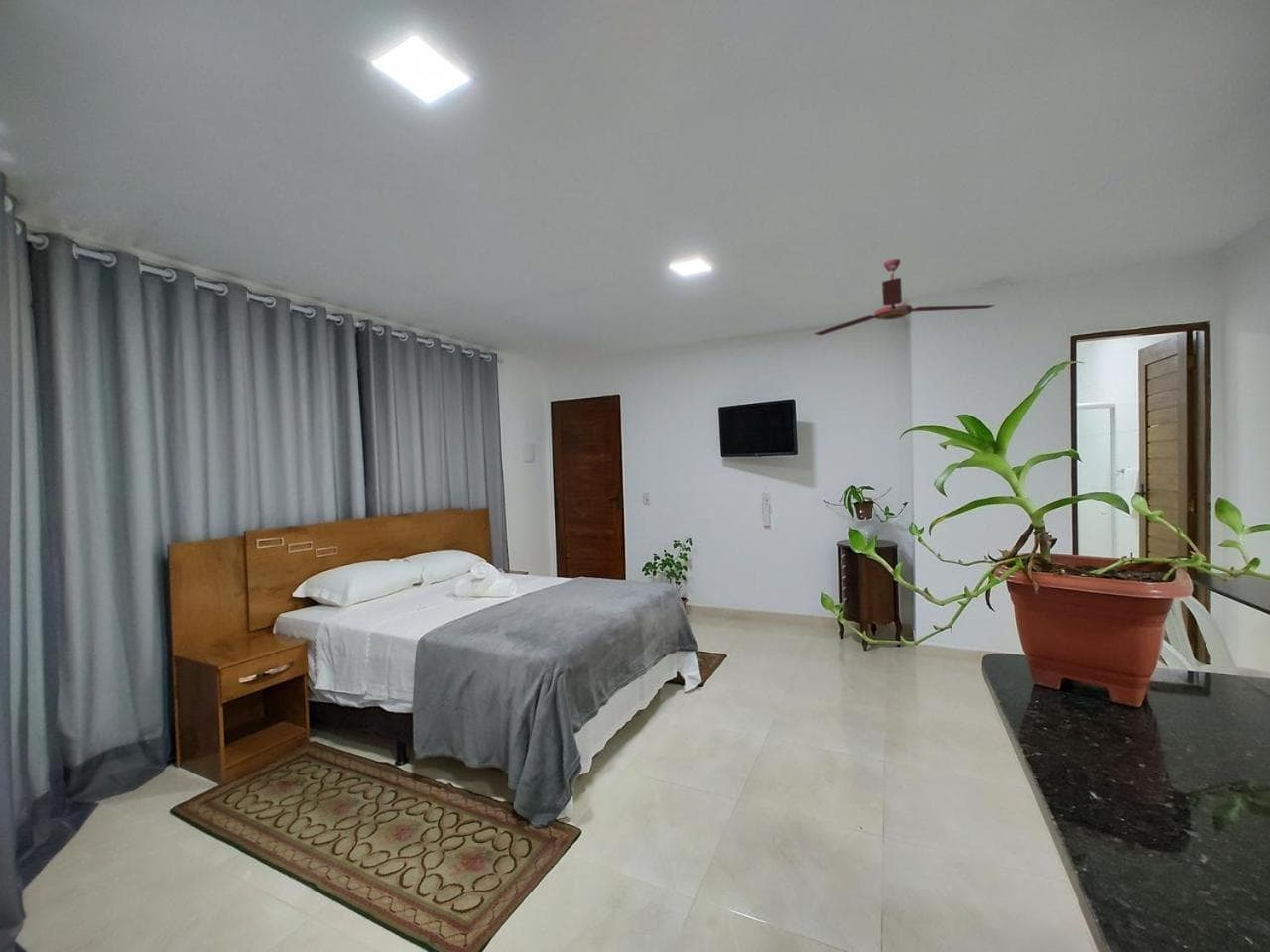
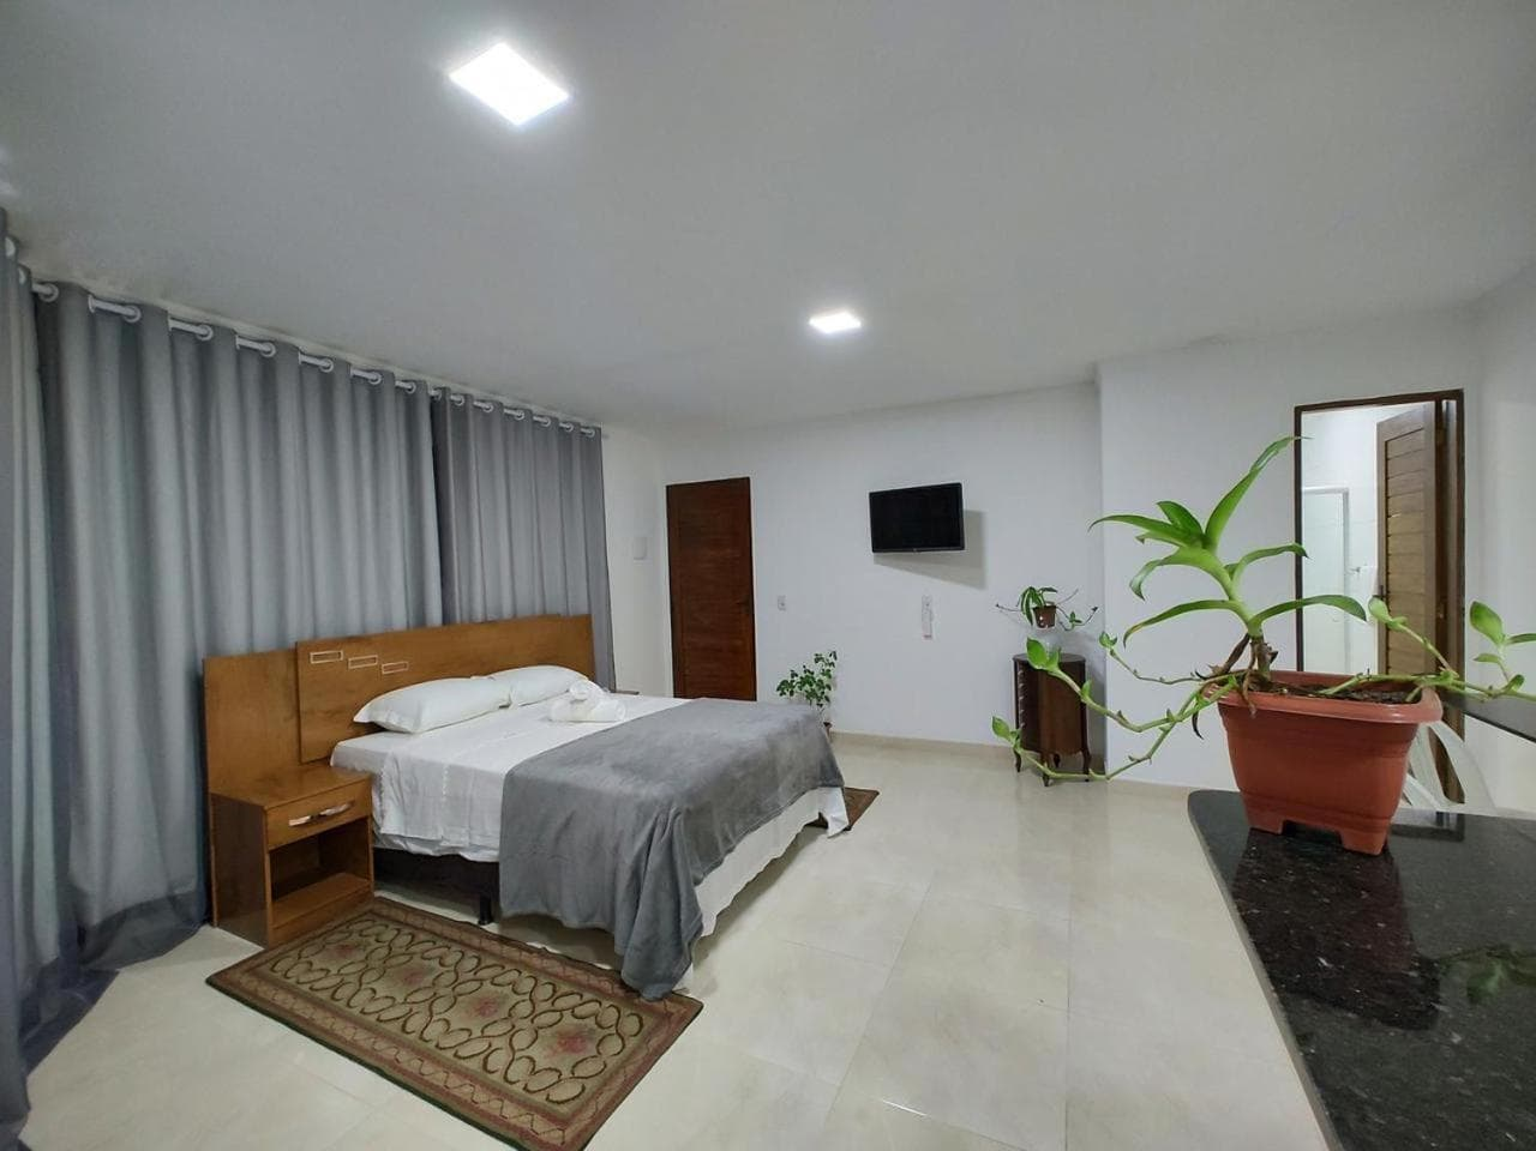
- ceiling fan (896, 284)
